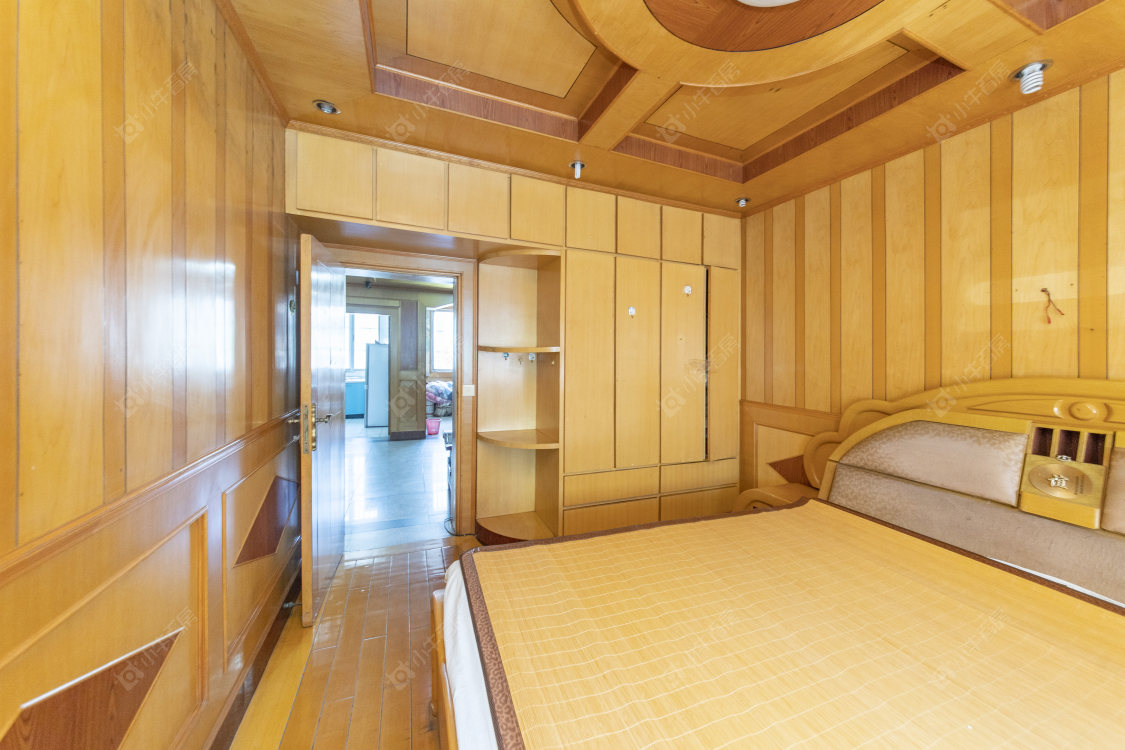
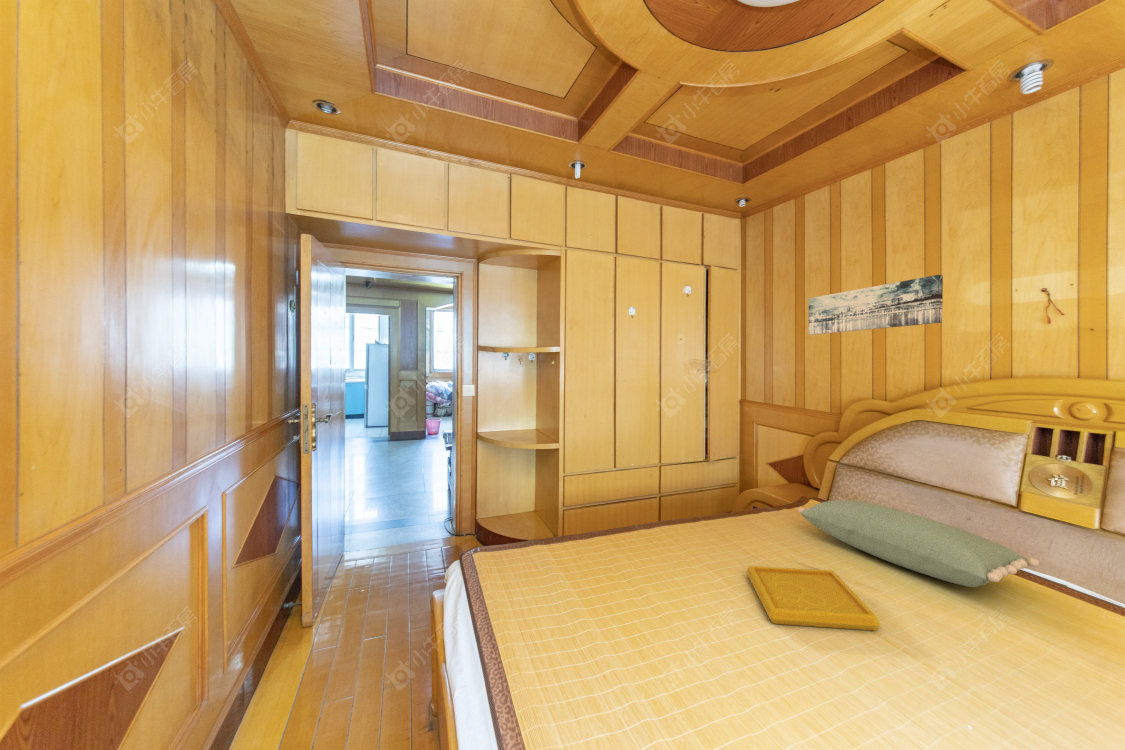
+ serving tray (805, 594)
+ wall art (866, 308)
+ pillow (900, 535)
